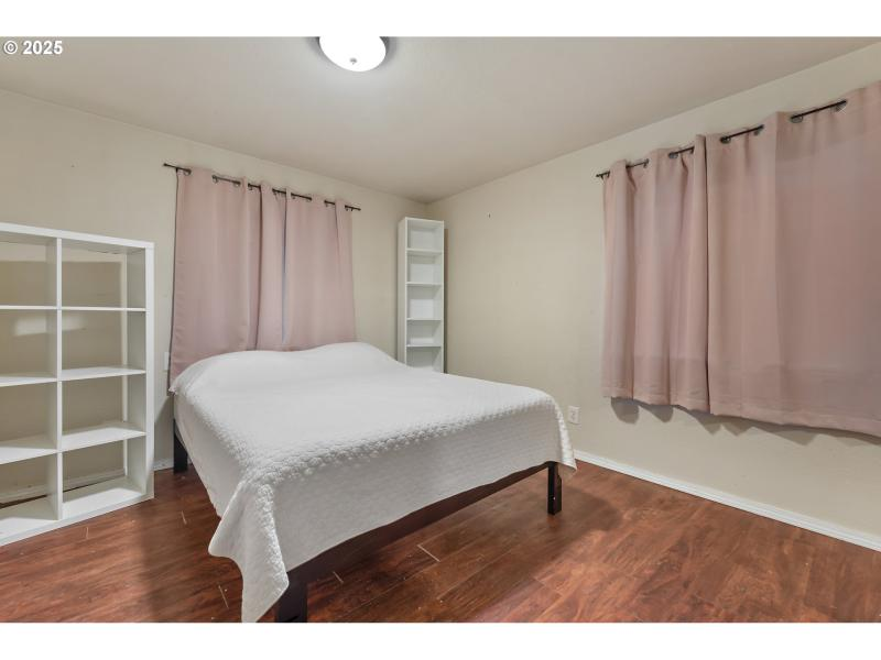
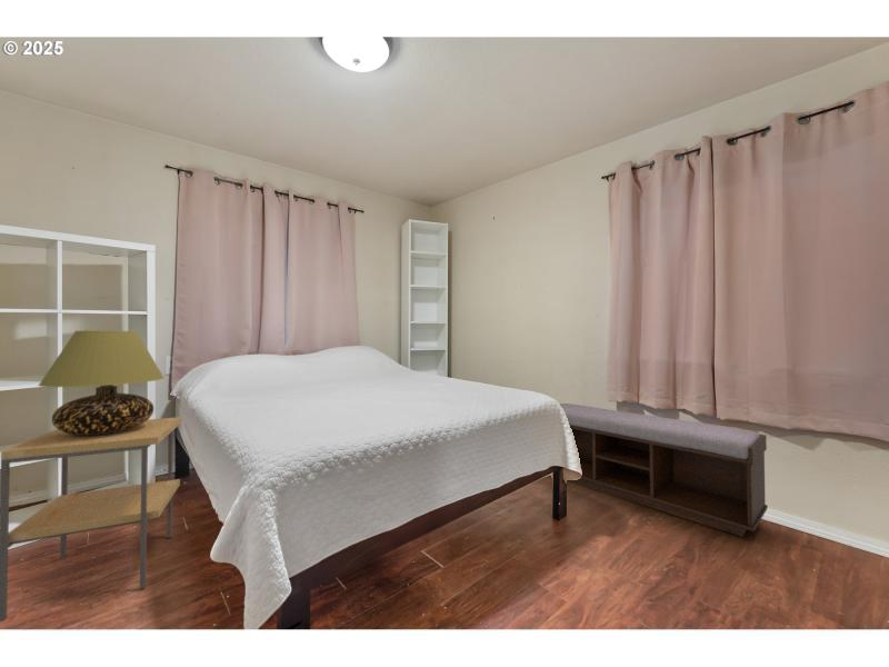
+ bench (632, 454)
+ table lamp (107, 380)
+ side table (107, 500)
